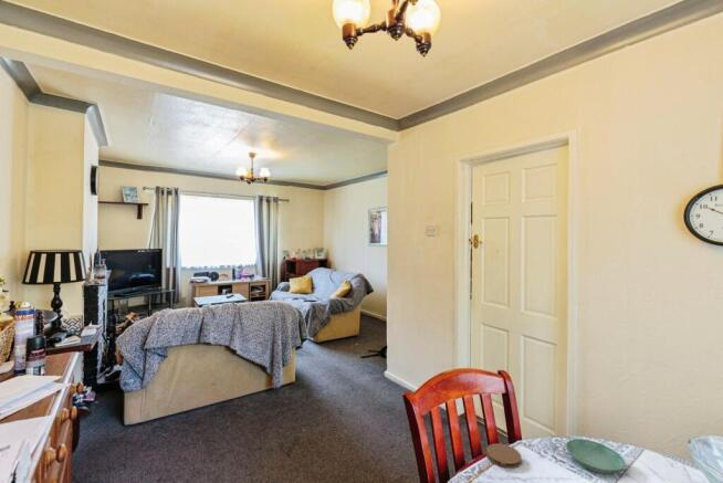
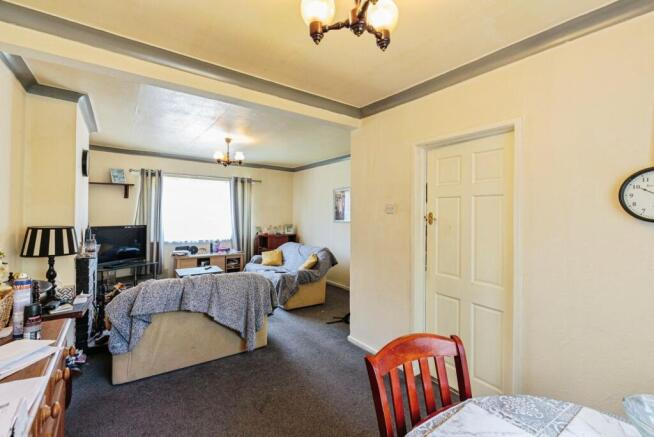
- coaster (503, 454)
- saucer (594, 456)
